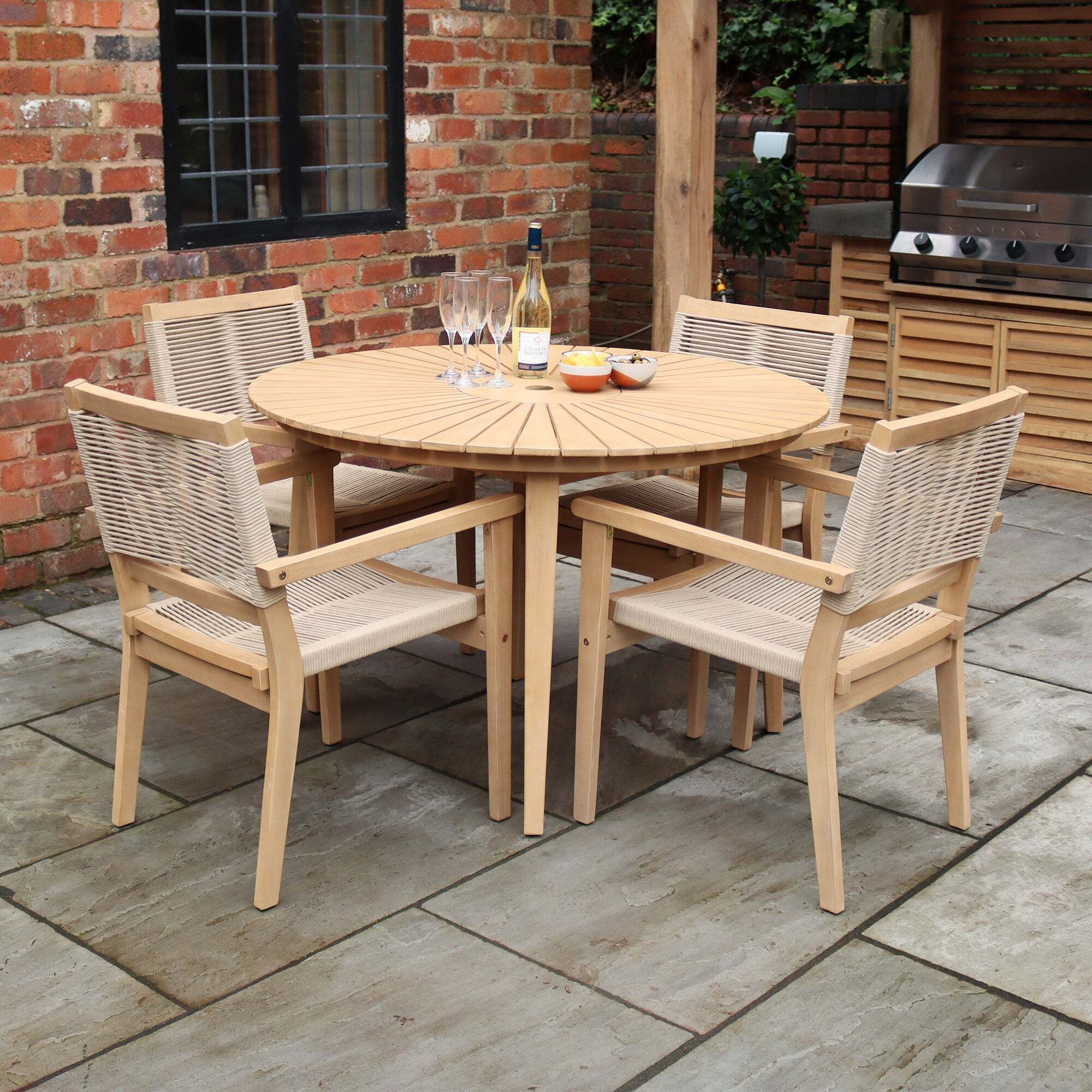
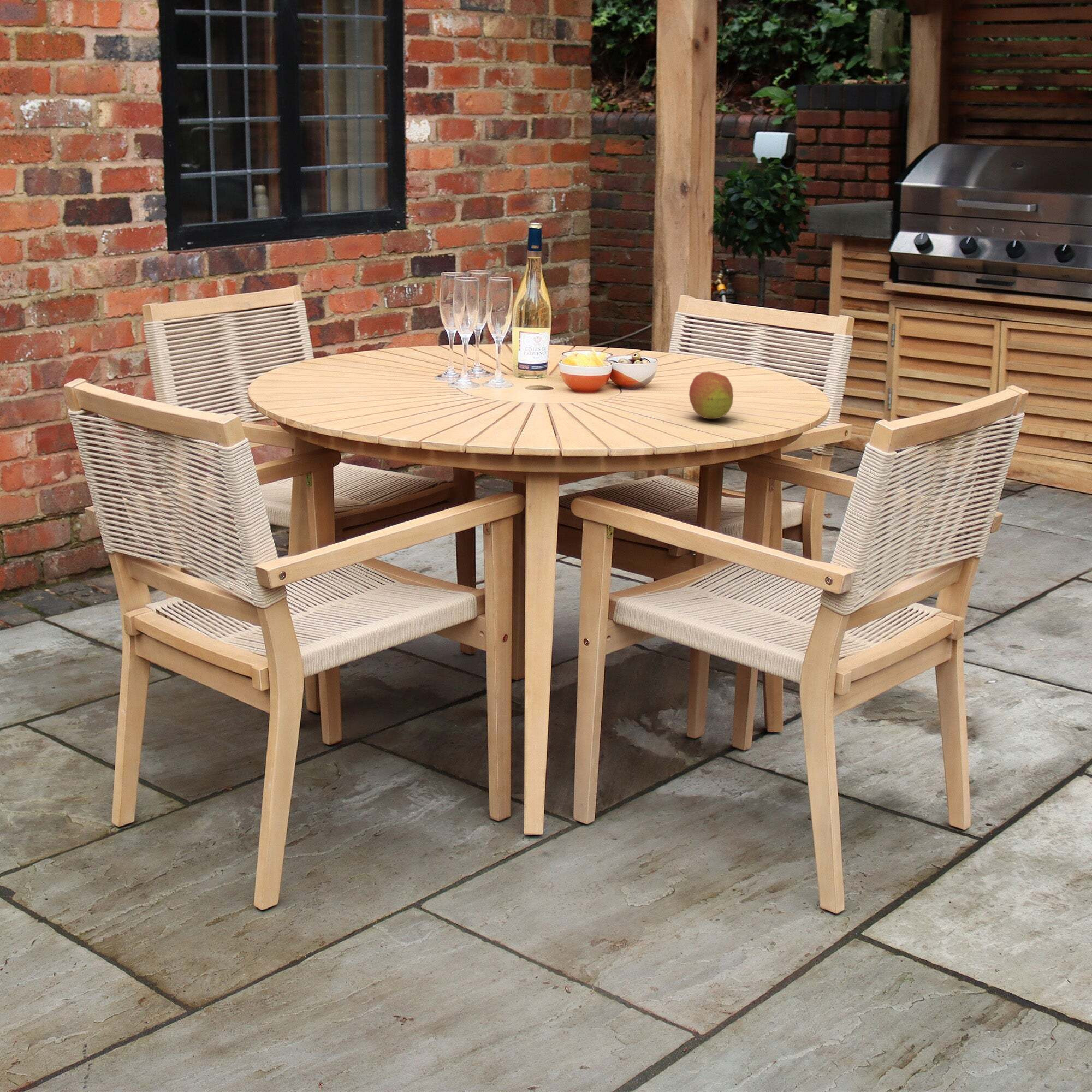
+ fruit (711, 395)
